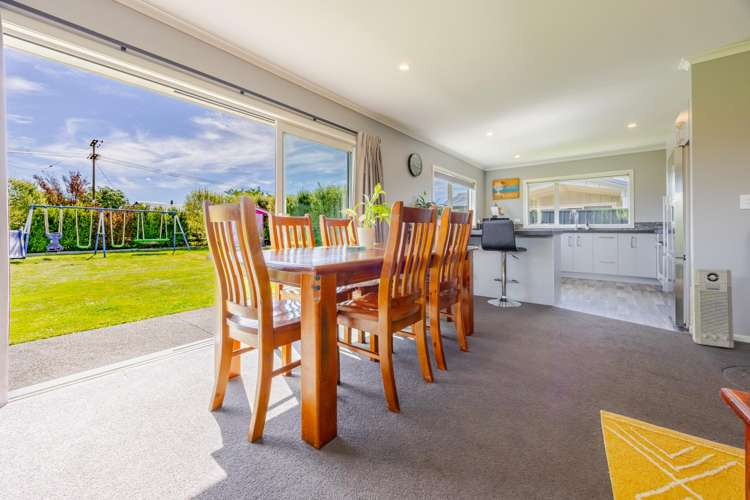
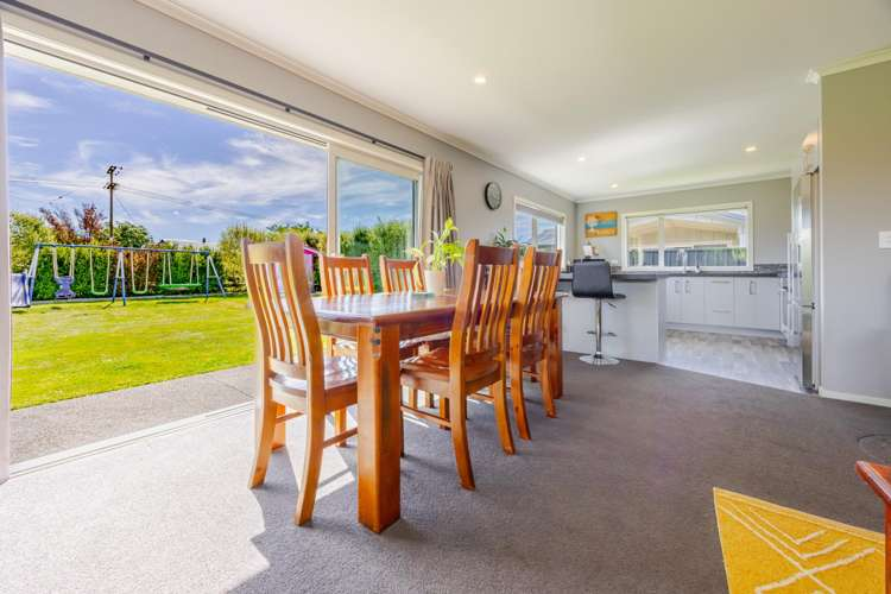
- air purifier (709, 305)
